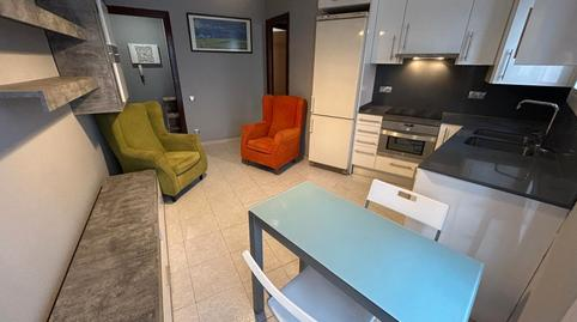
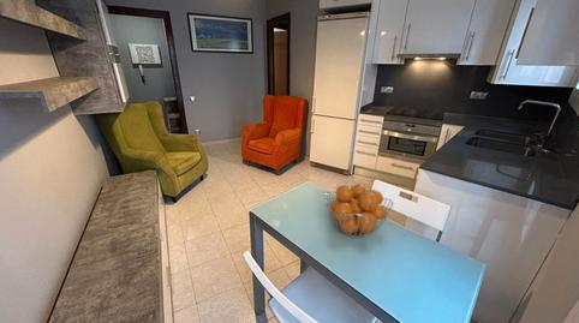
+ fruit basket (356, 209)
